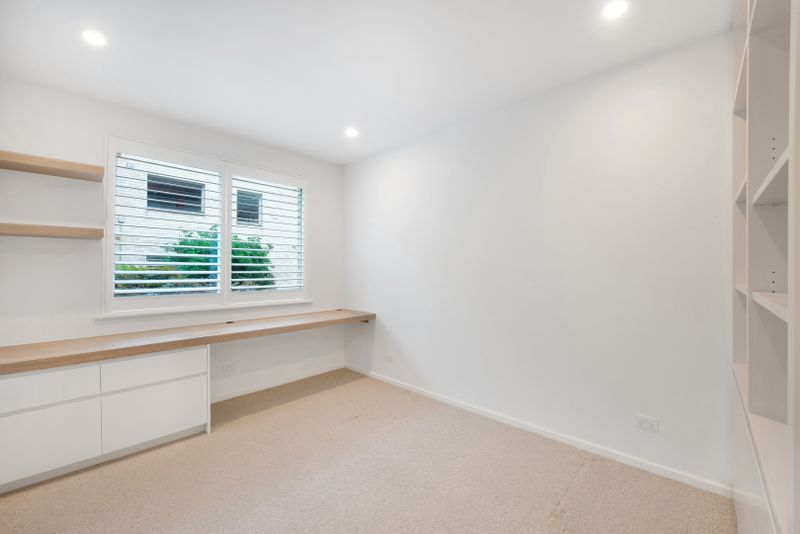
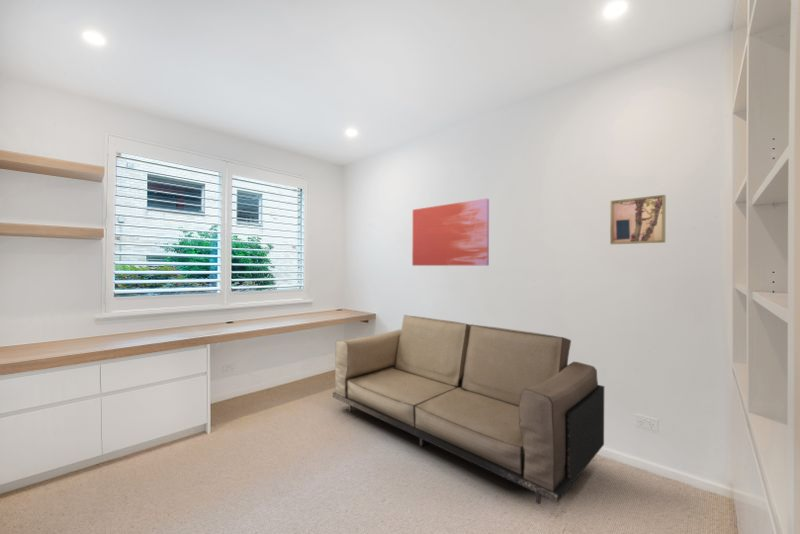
+ wall art (447, 235)
+ sofa (449, 379)
+ wall art (636, 220)
